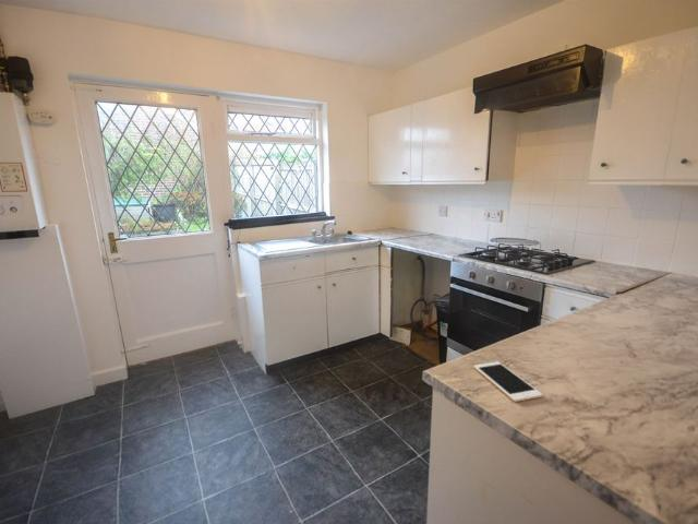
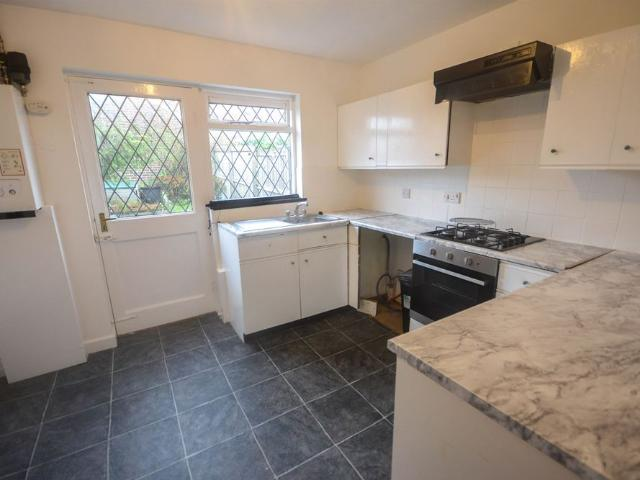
- cell phone (505, 379)
